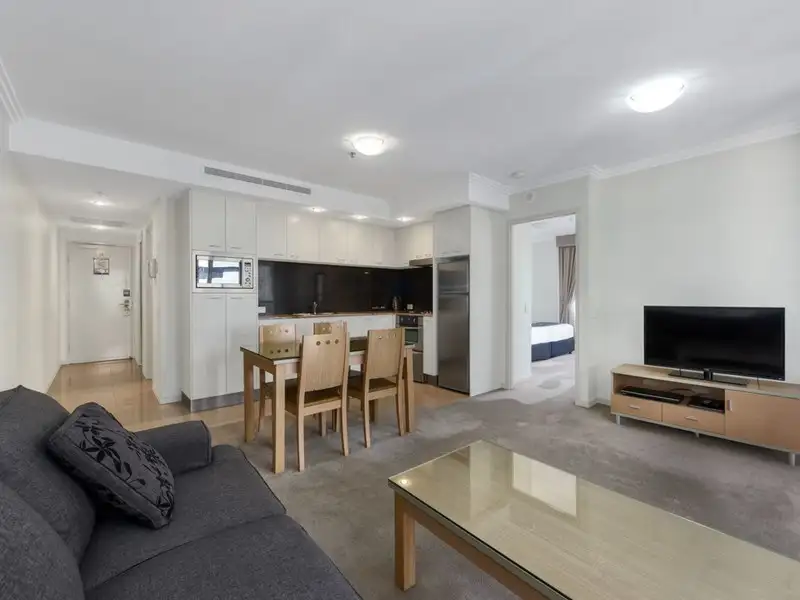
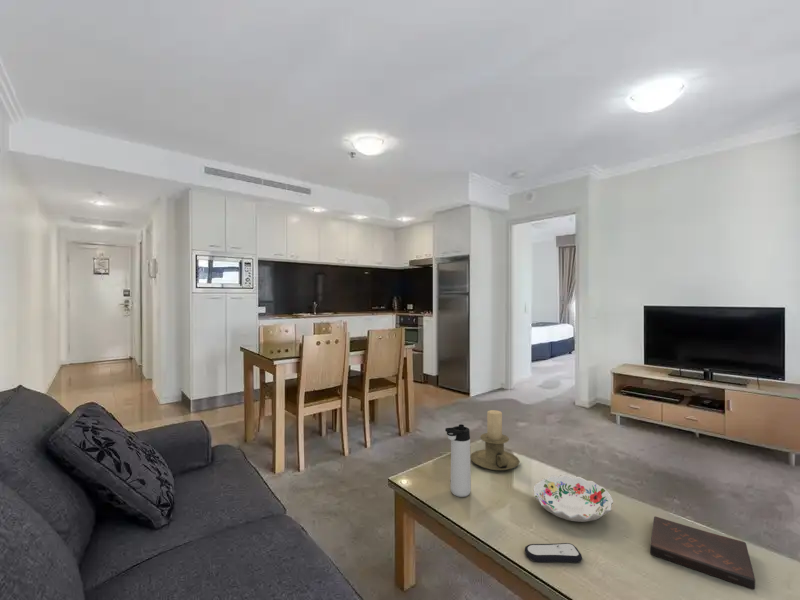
+ book (698, 548)
+ candle holder (494, 436)
+ remote control (552, 552)
+ decorative bowl (571, 499)
+ thermos bottle (457, 460)
